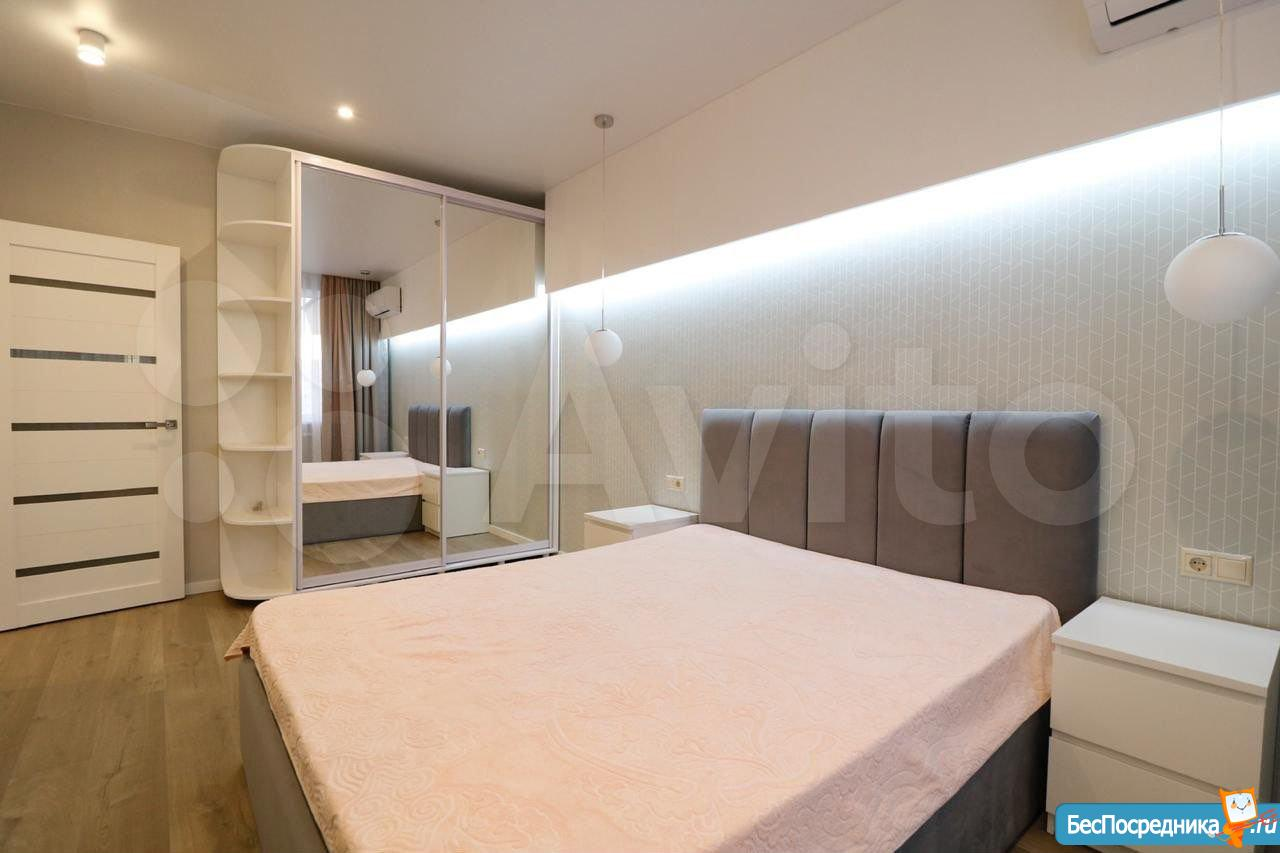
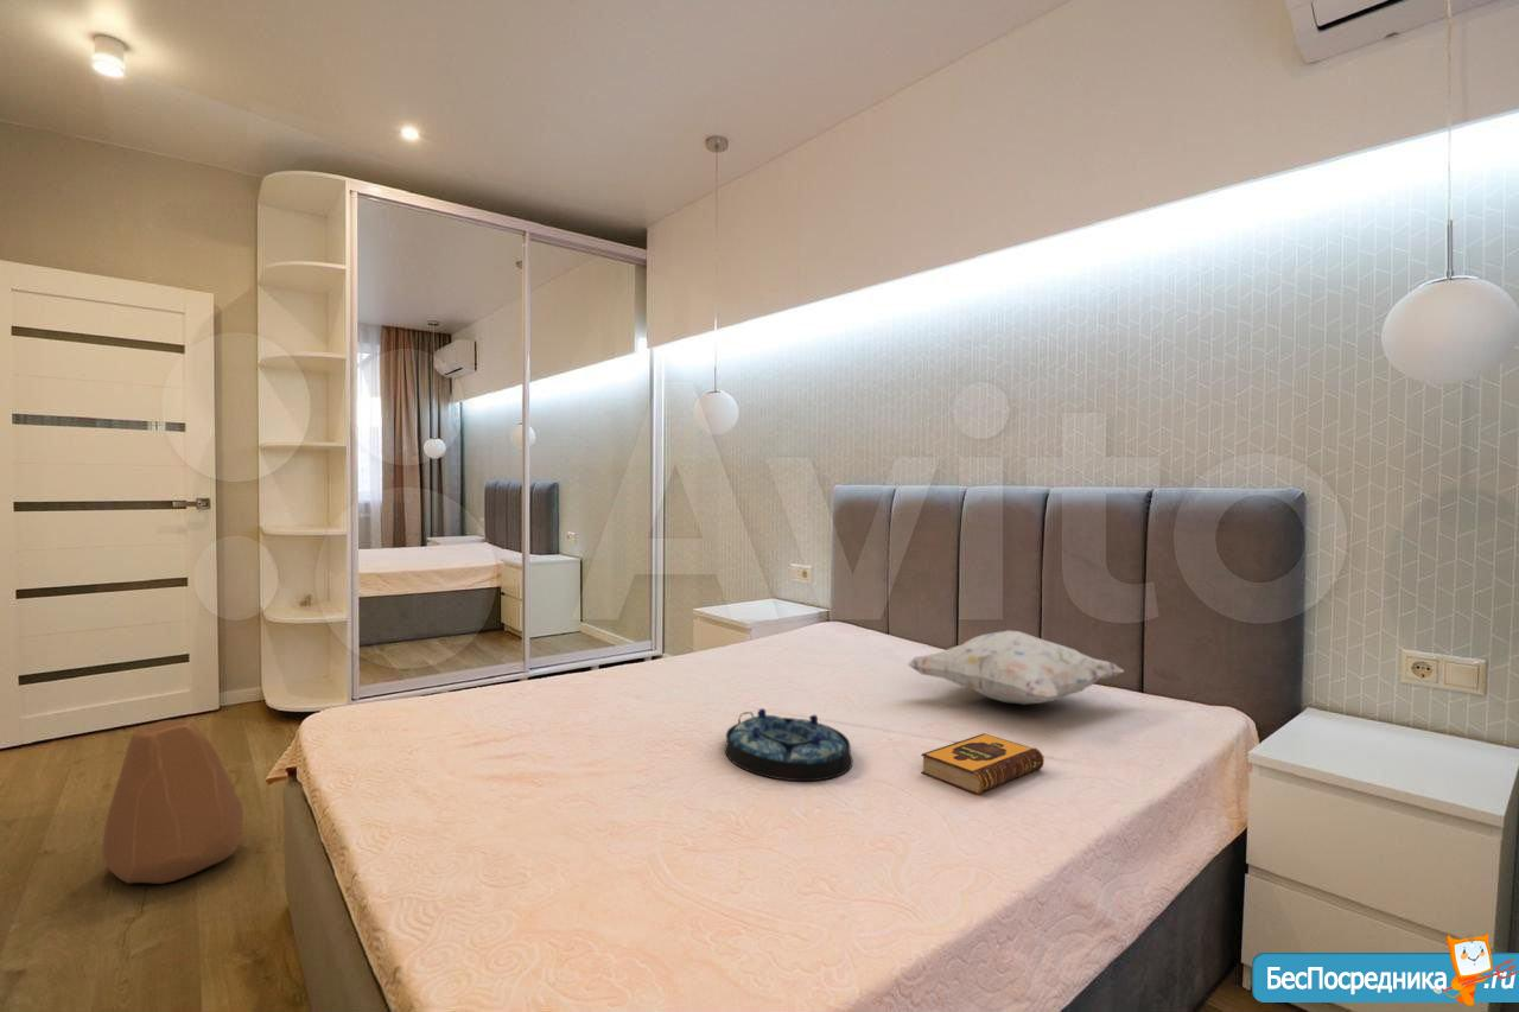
+ decorative pillow (1013, 667)
+ hardback book (983, 762)
+ decorative stone (176, 791)
+ serving tray (787, 737)
